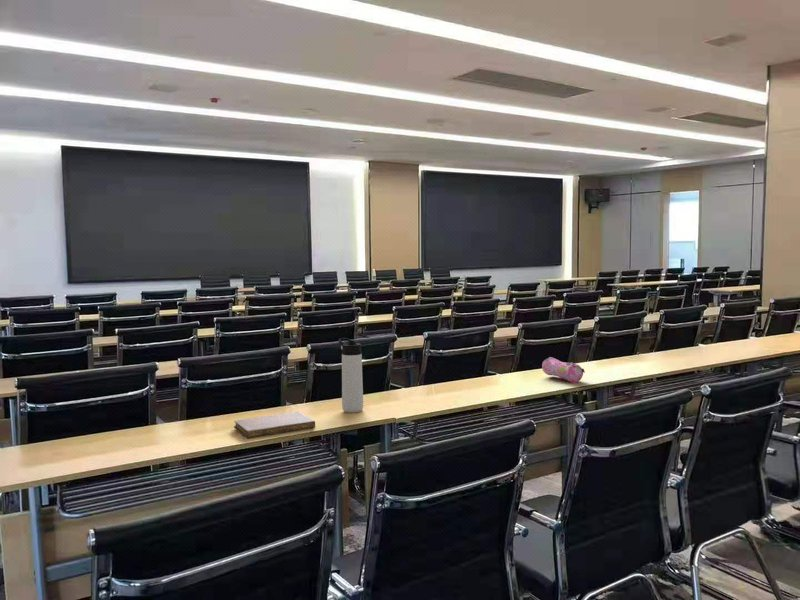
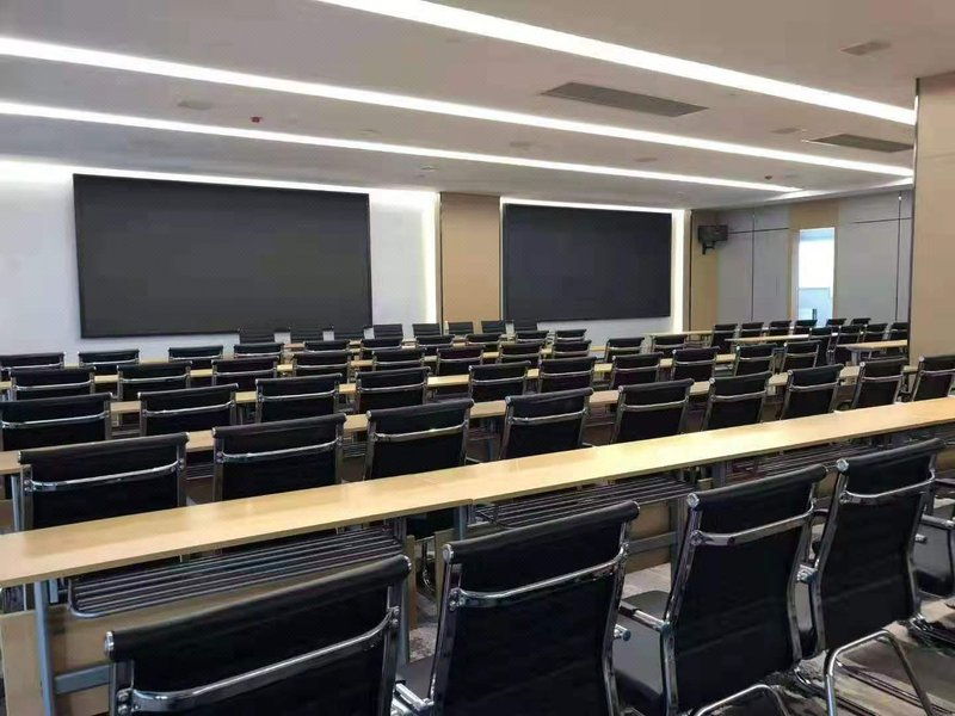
- pencil case (562, 369)
- thermos bottle (349, 374)
- notebook (274, 424)
